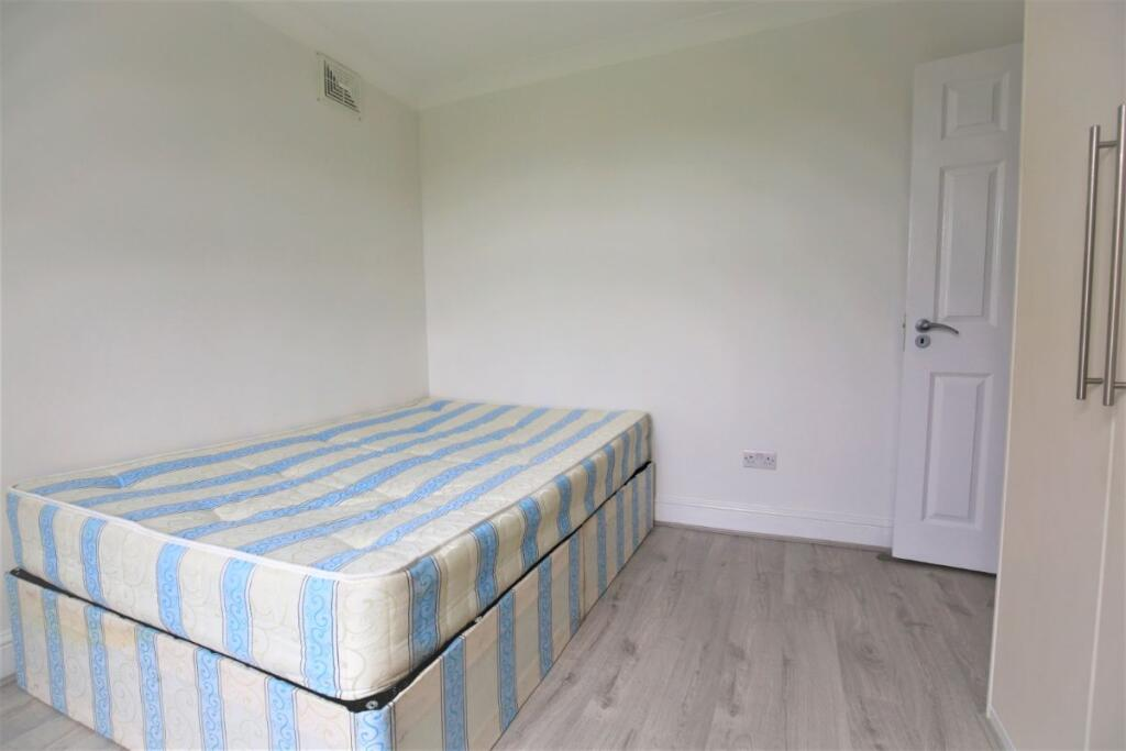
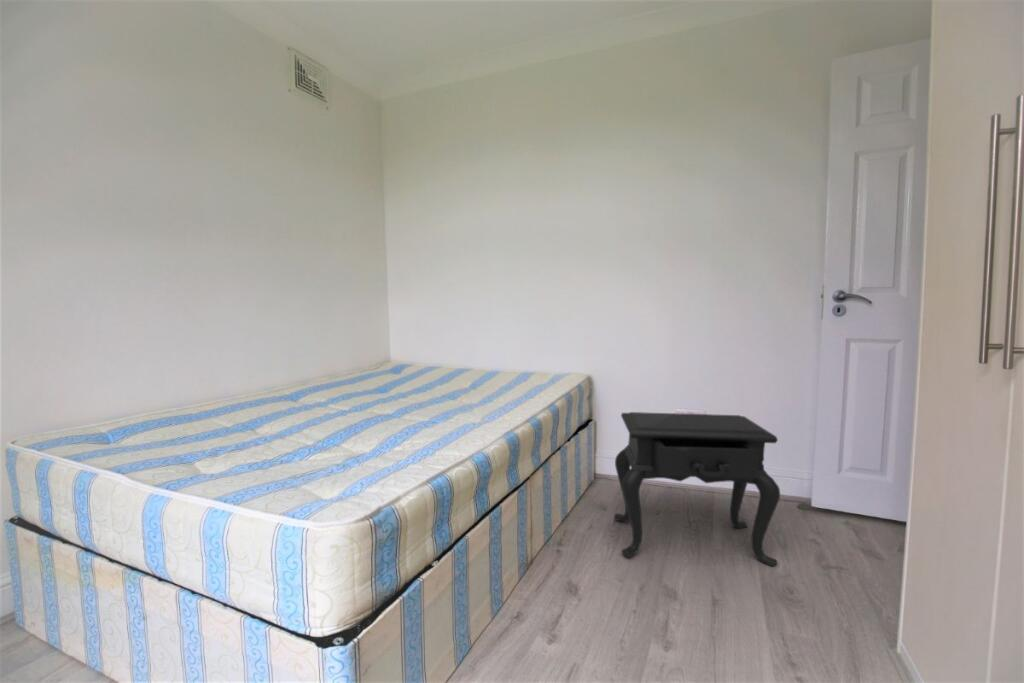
+ side table (696, 477)
